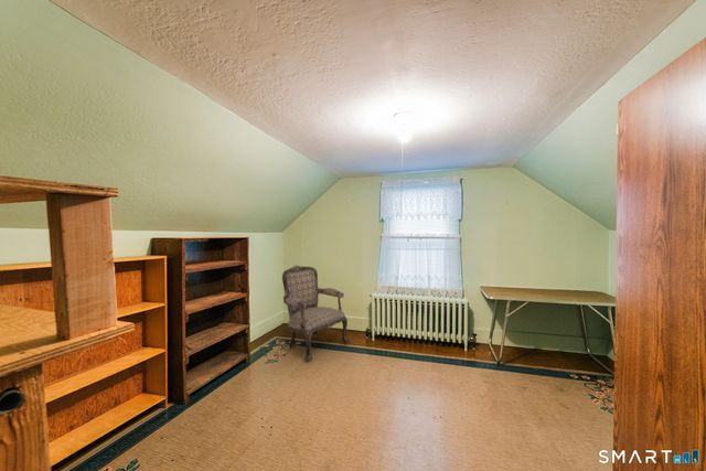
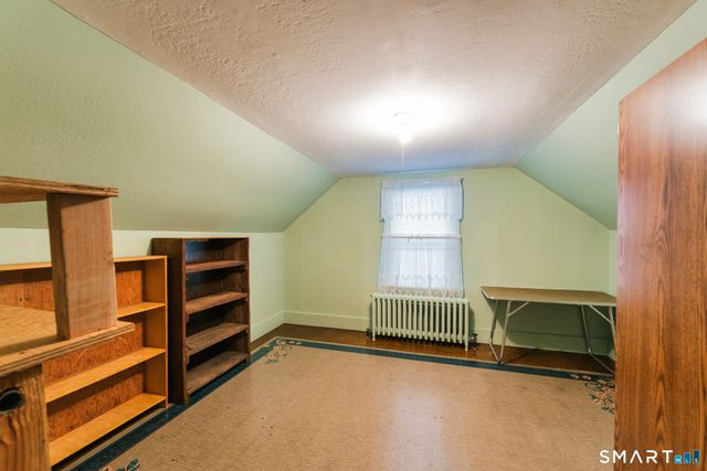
- armchair (311, 306)
